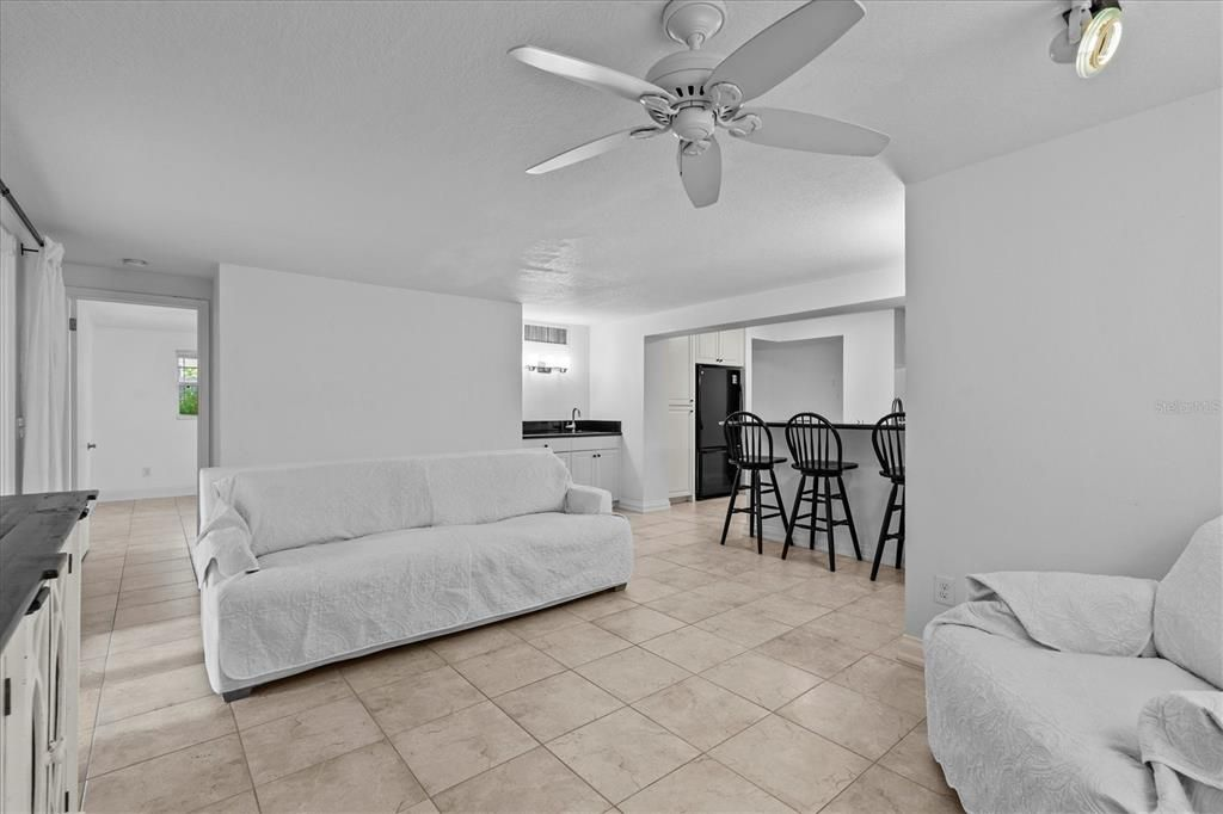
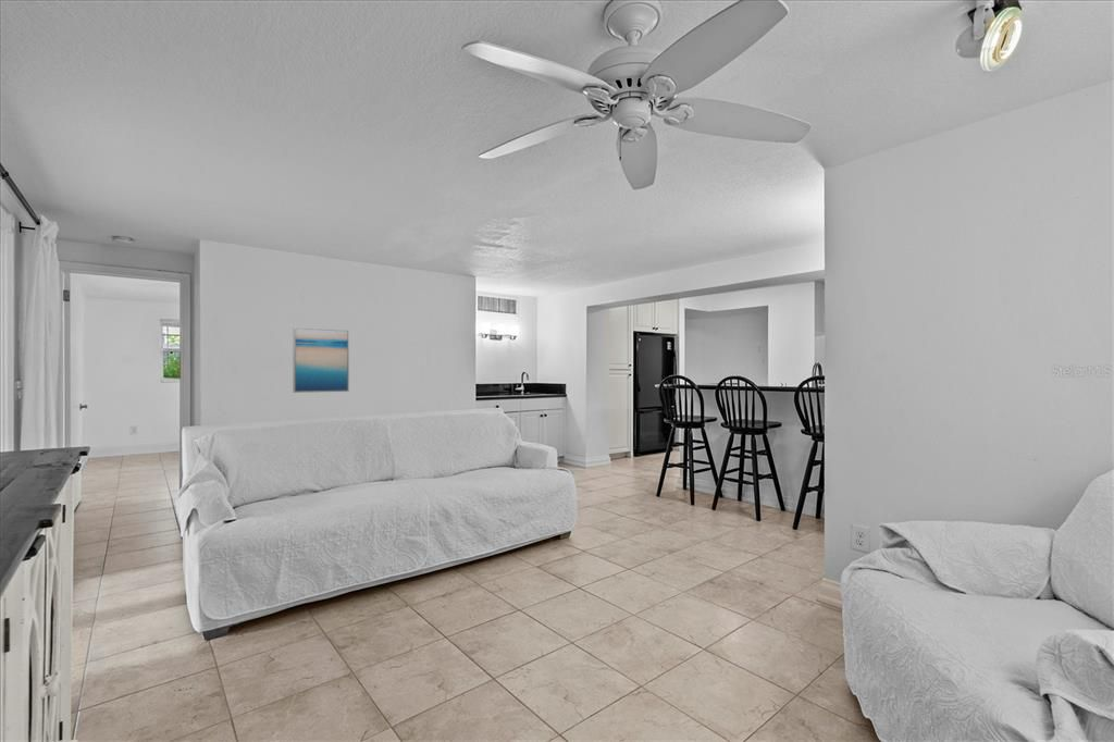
+ wall art (321, 360)
